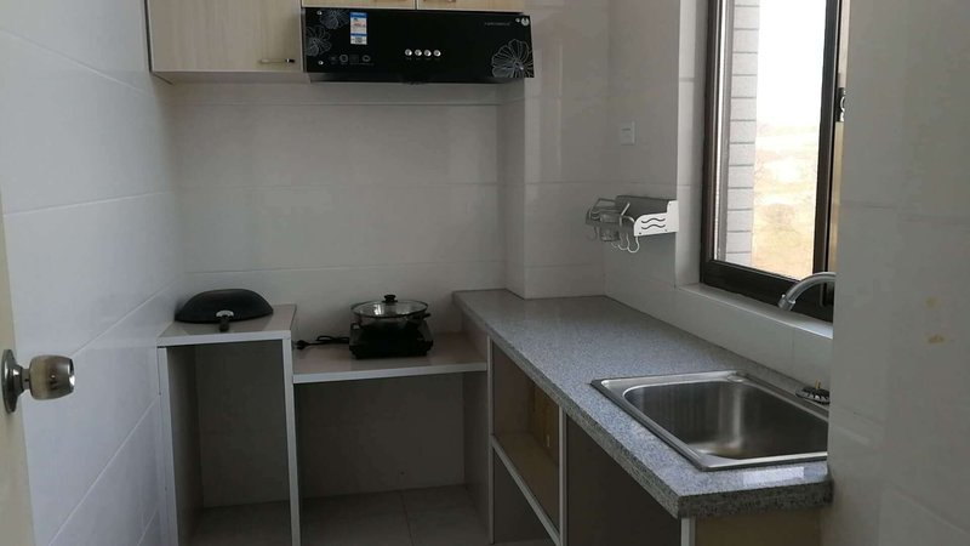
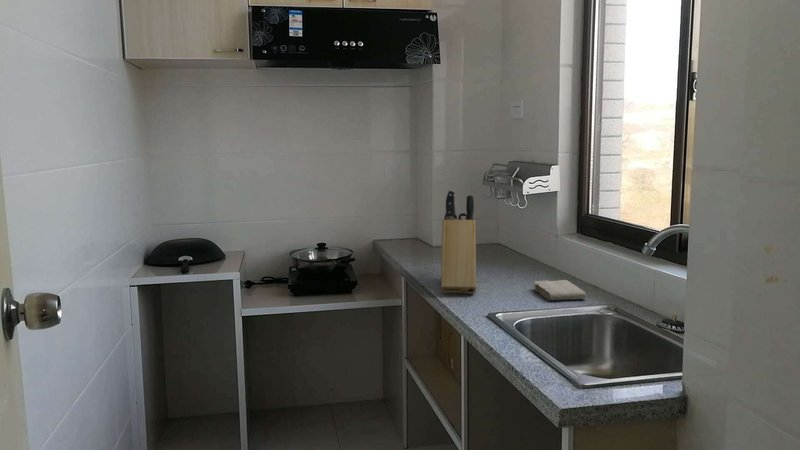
+ knife block (458, 238)
+ washcloth (558, 289)
